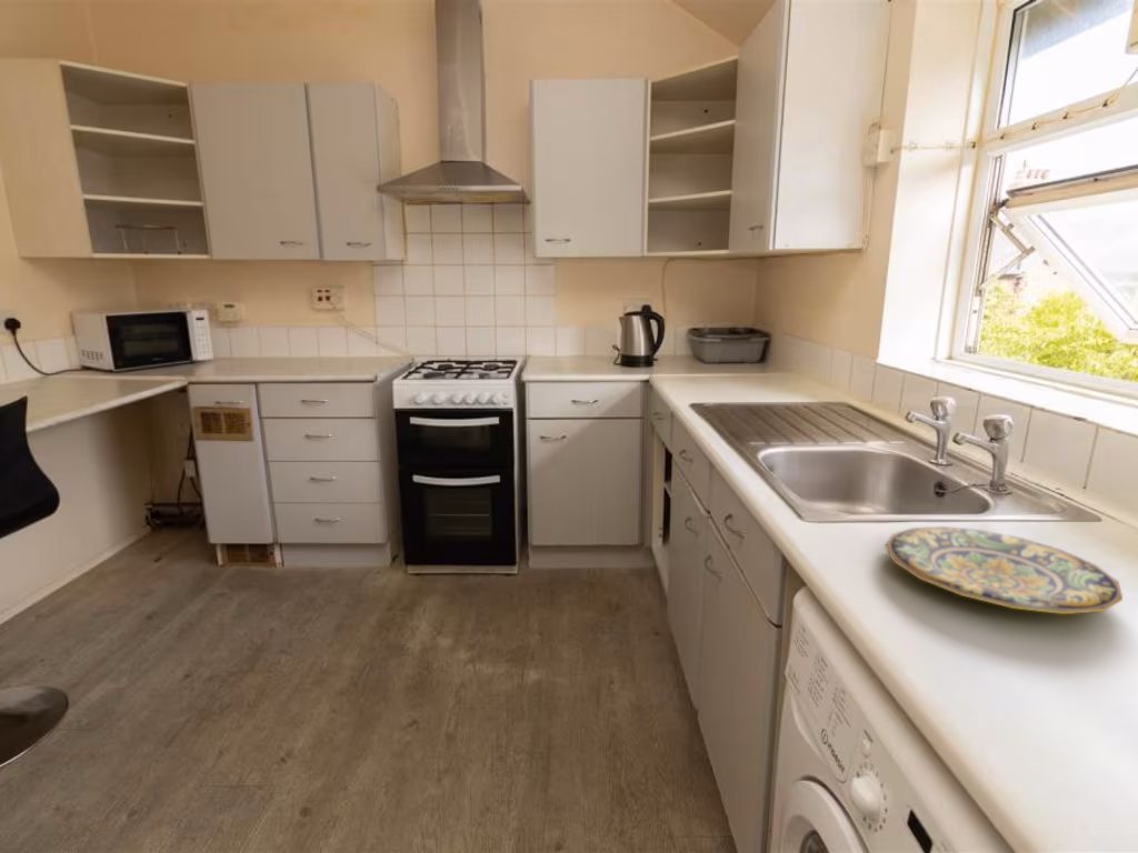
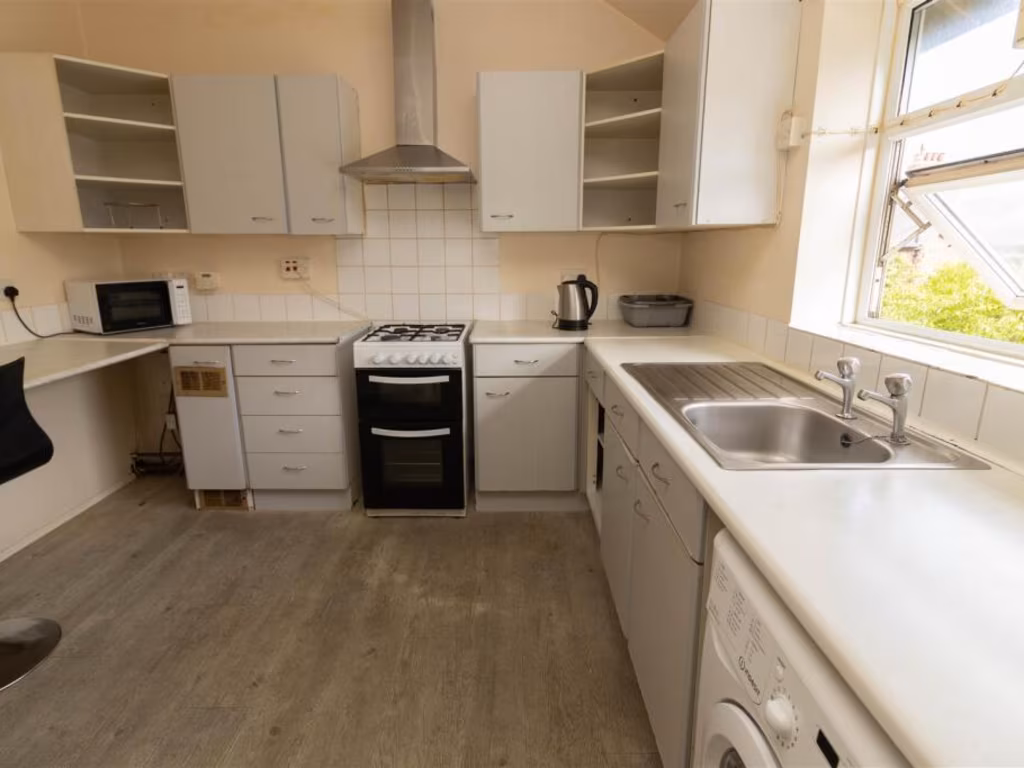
- plate (992, 571)
